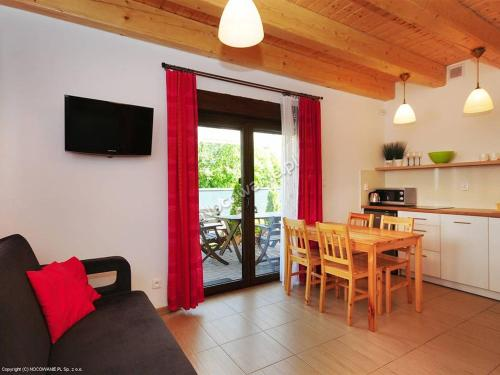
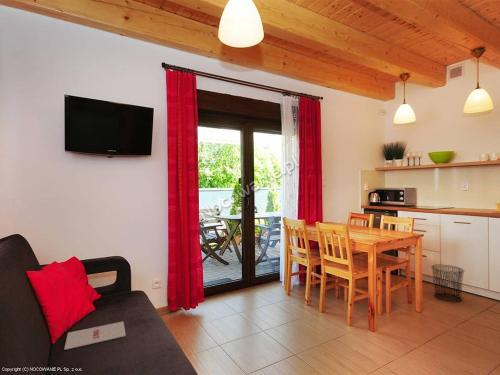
+ waste bin (446, 282)
+ magazine (96, 334)
